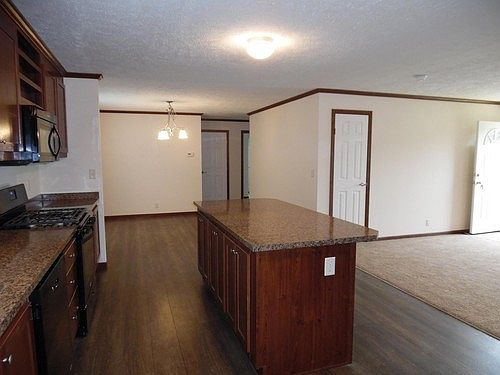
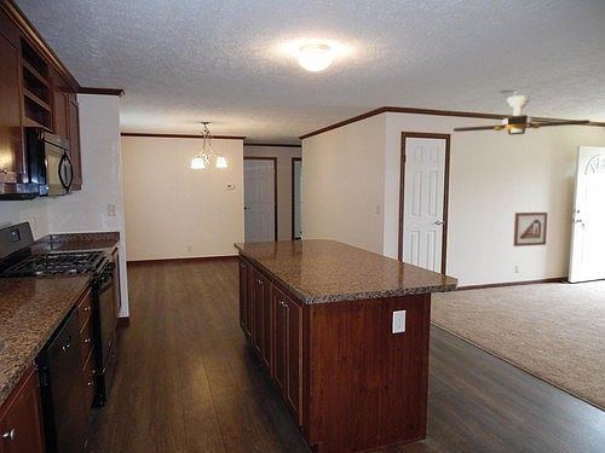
+ ceiling fan (517, 115)
+ picture frame (530, 228)
